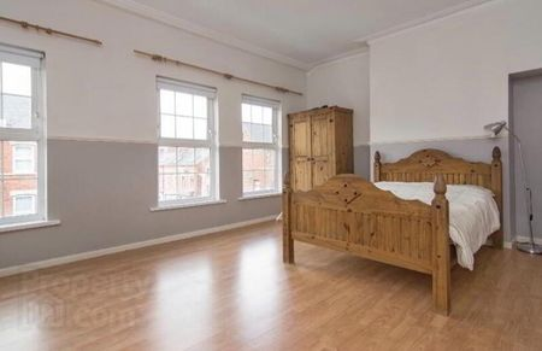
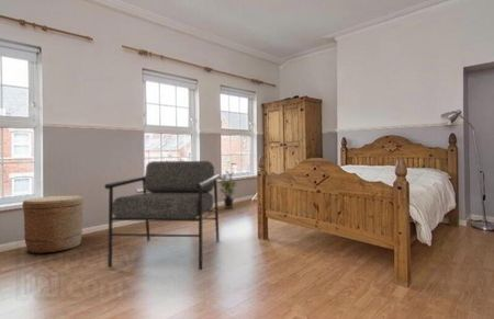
+ potted plant (226, 189)
+ basket (54, 221)
+ armchair (170, 206)
